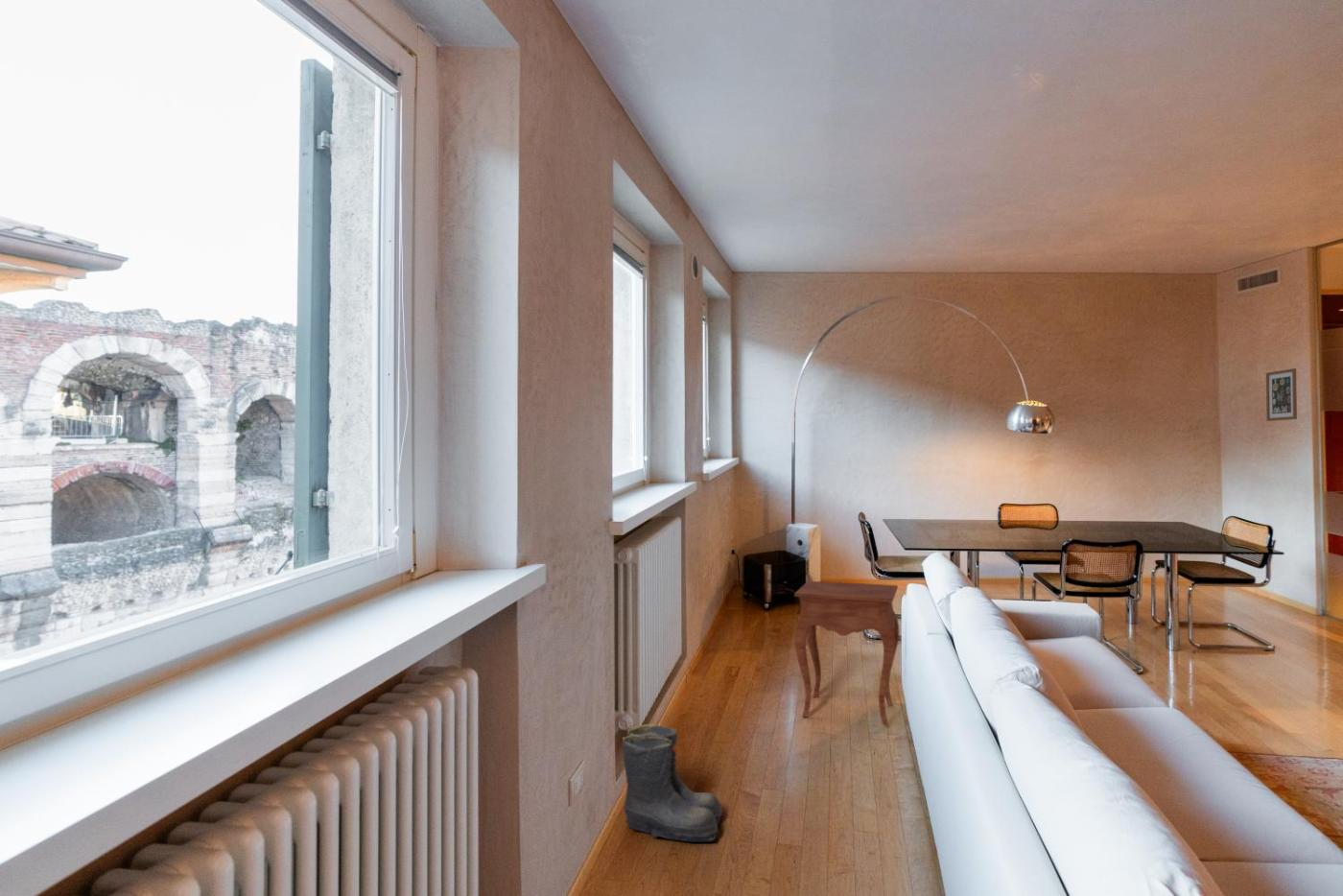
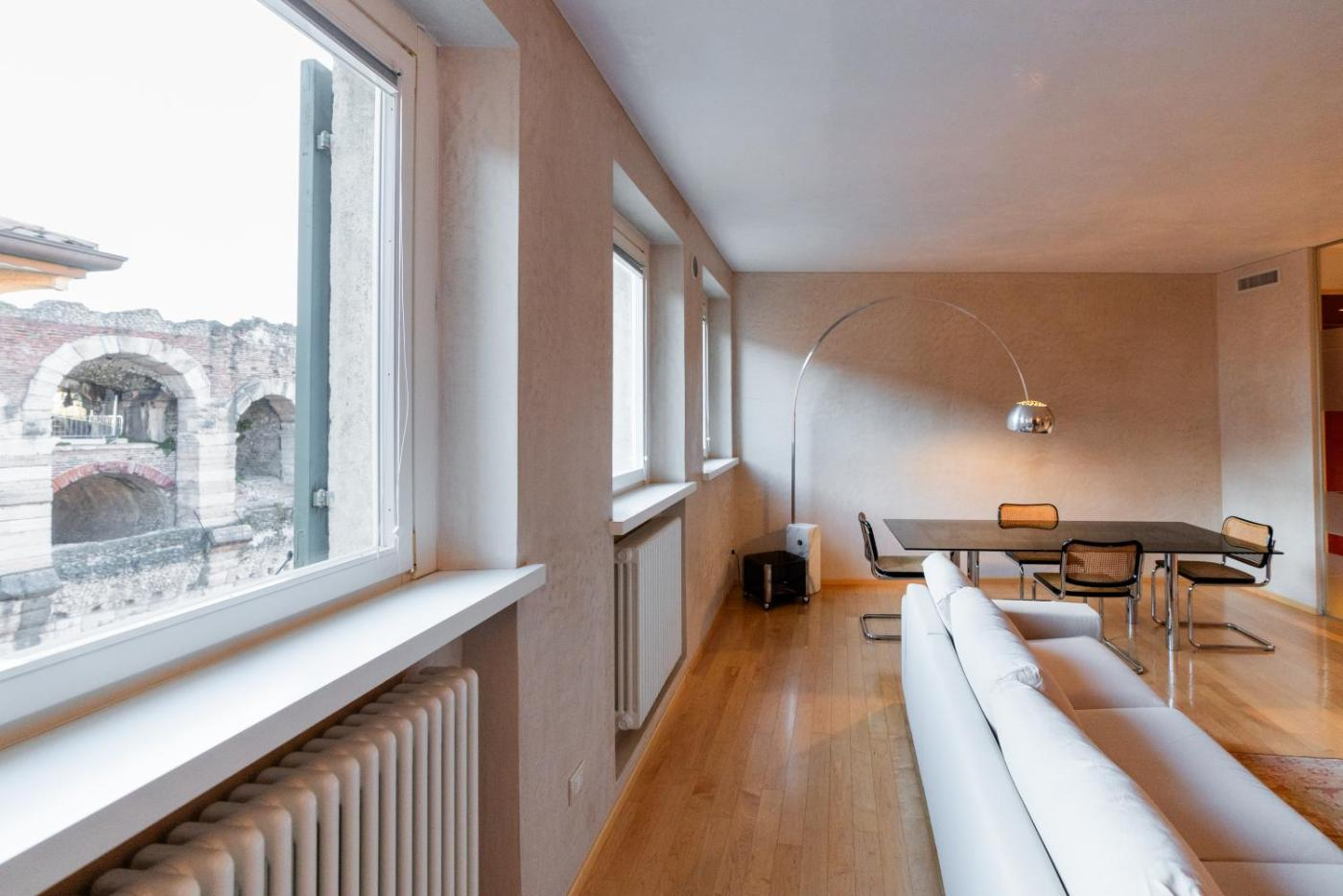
- side table (845, 635)
- wall art (1281, 395)
- boots (672, 779)
